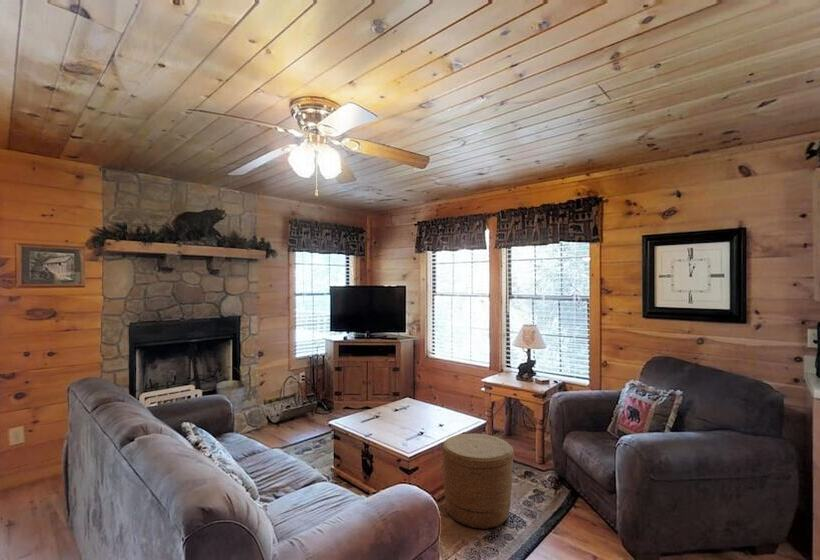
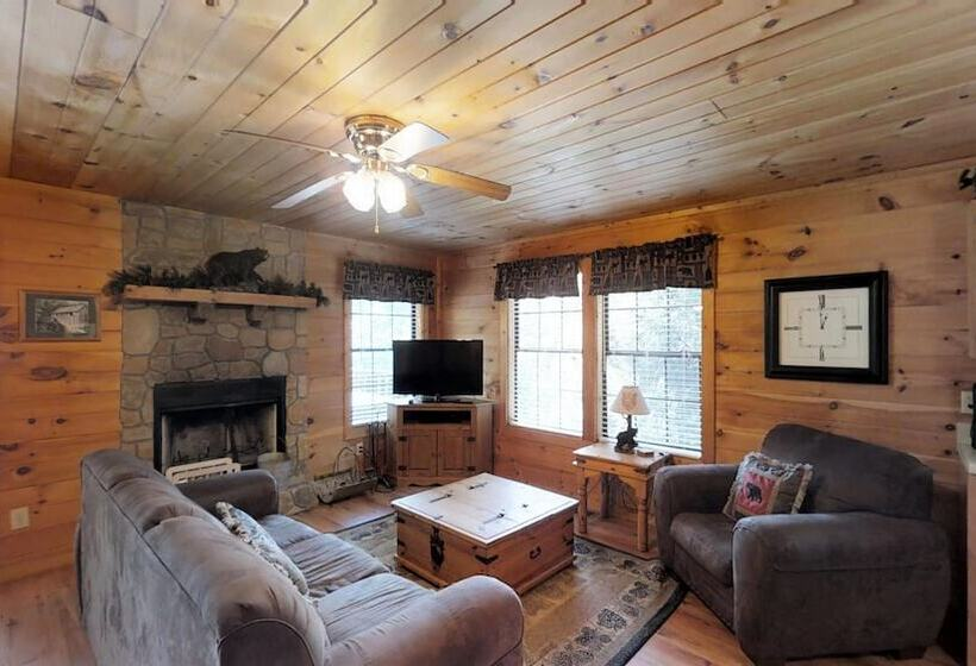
- woven basket (477, 478)
